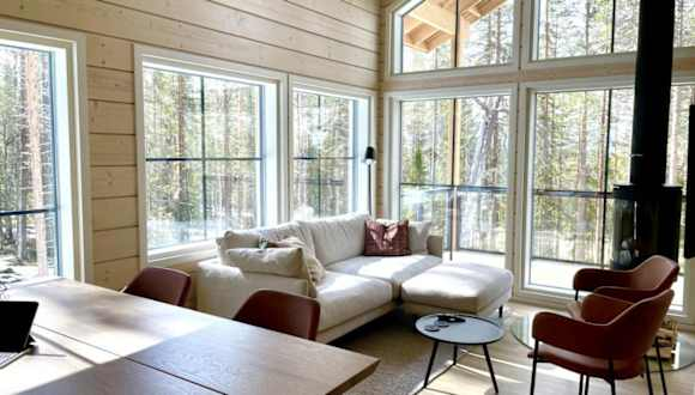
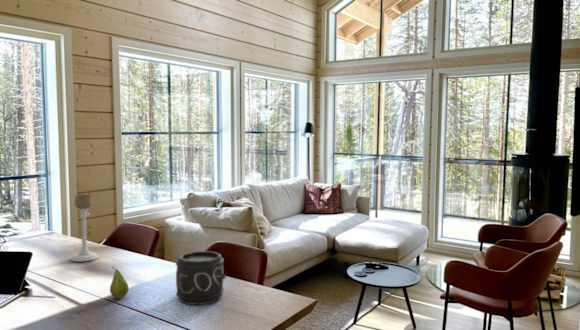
+ candle holder (83, 226)
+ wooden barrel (201, 276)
+ fruit (119, 281)
